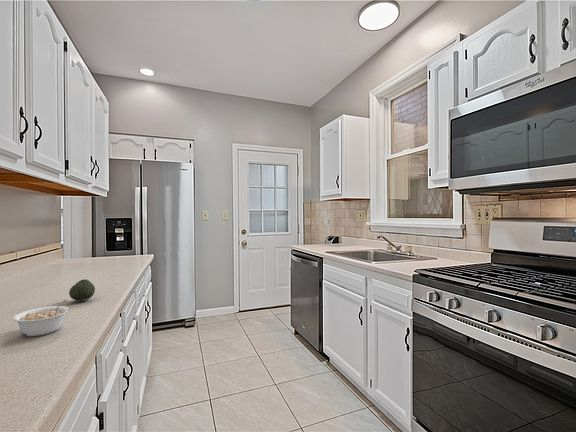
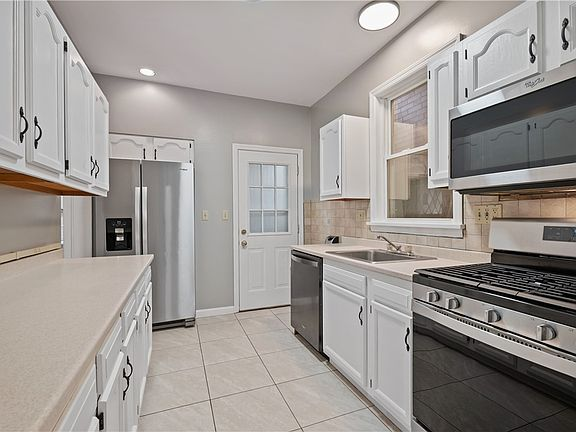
- fruit (82, 290)
- legume (42, 319)
